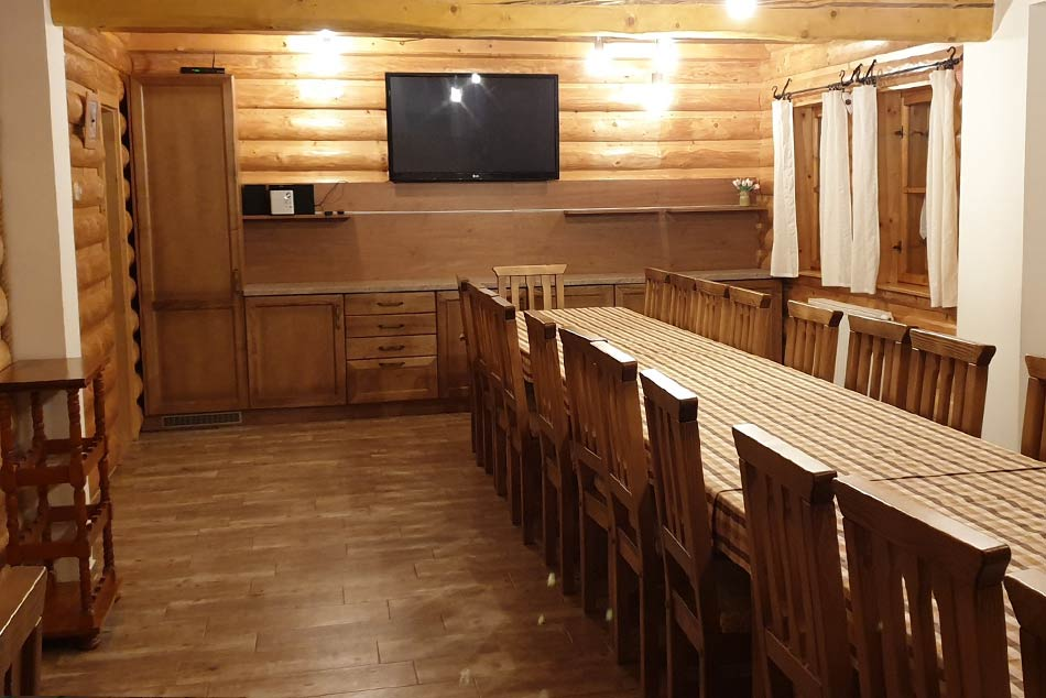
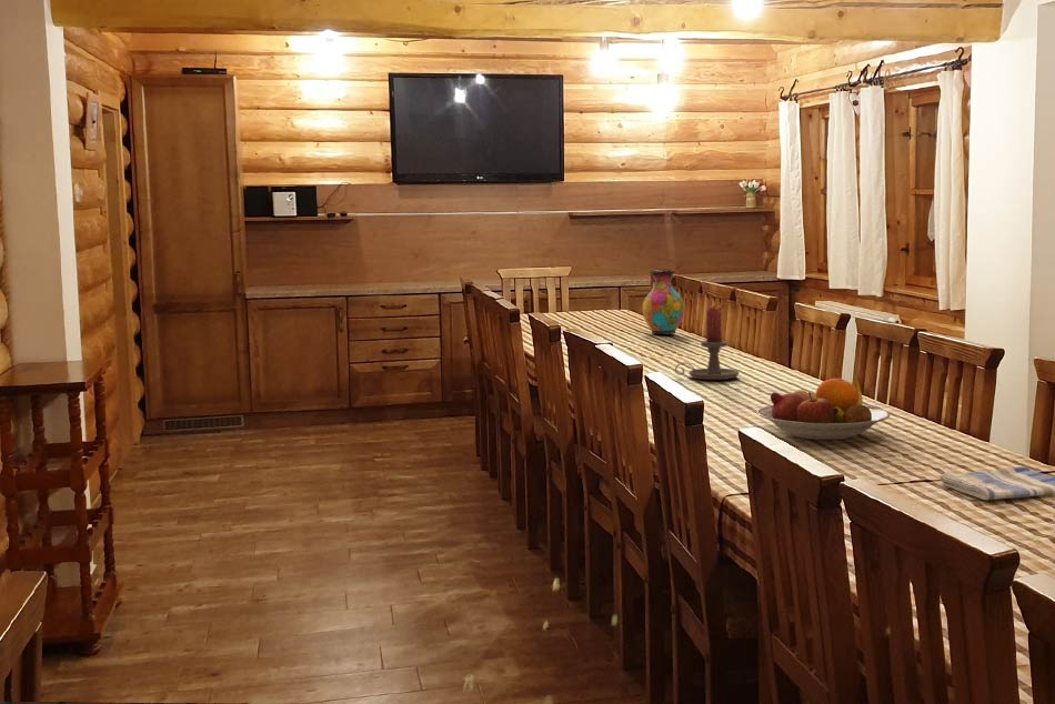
+ vase (663, 302)
+ candle holder (706, 342)
+ fruit bowl (822, 406)
+ dish towel (1006, 482)
